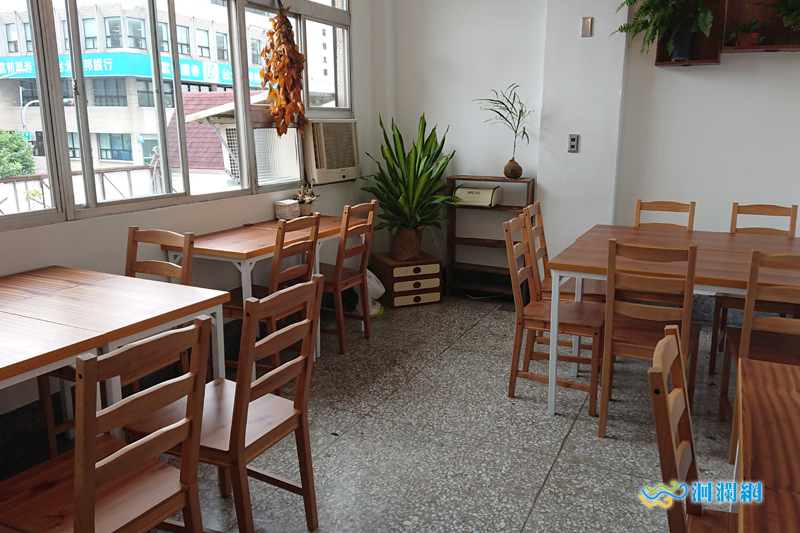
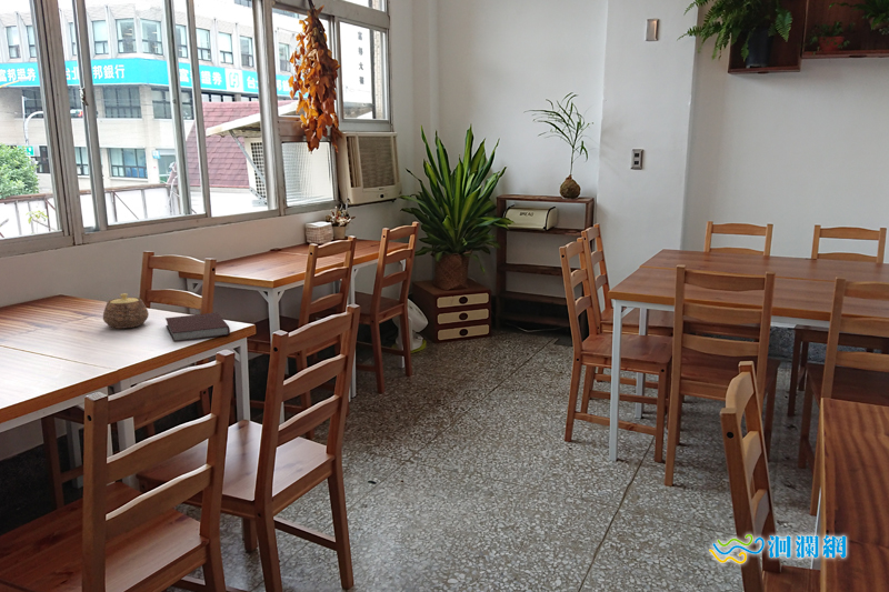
+ teapot (124, 310)
+ notebook (197, 325)
